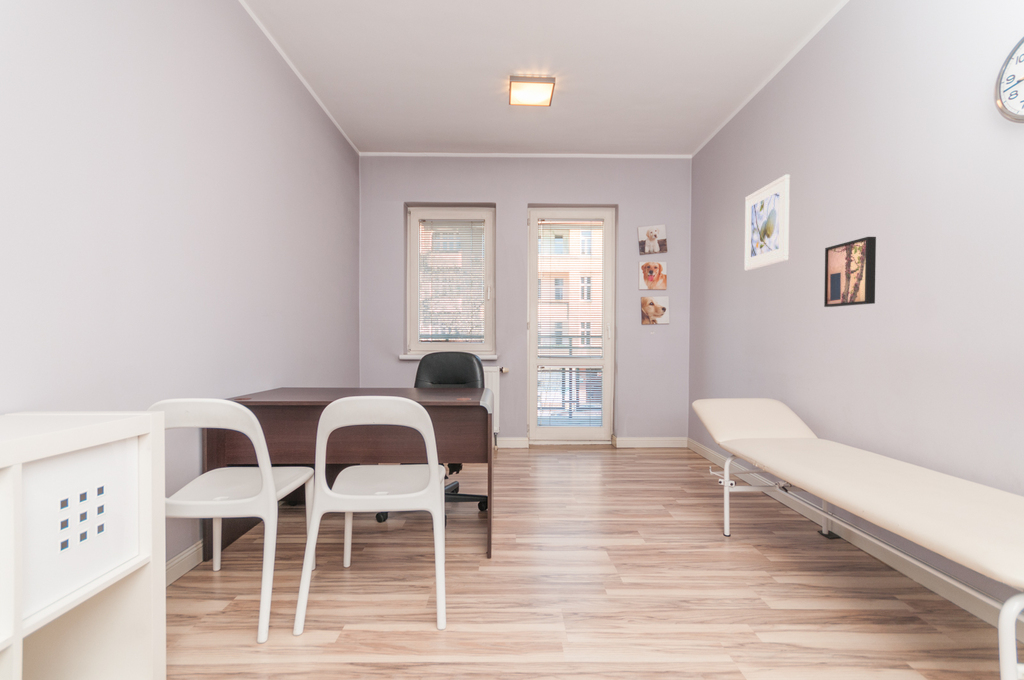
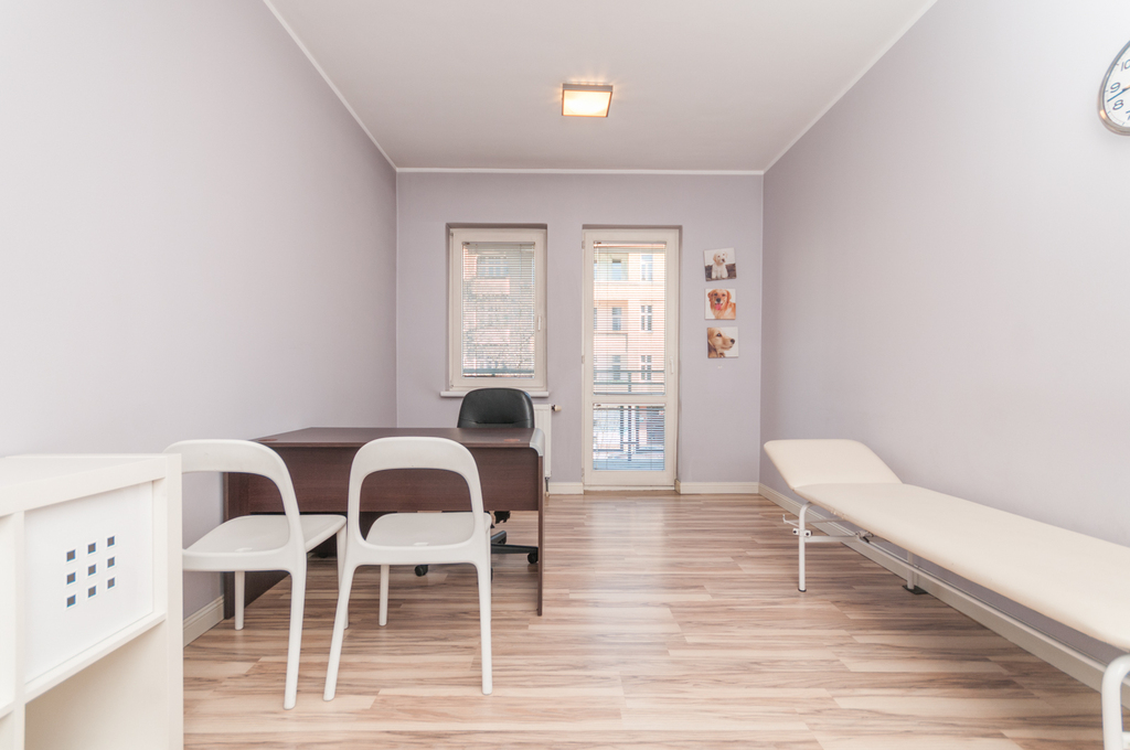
- wall art (848, 274)
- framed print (765, 226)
